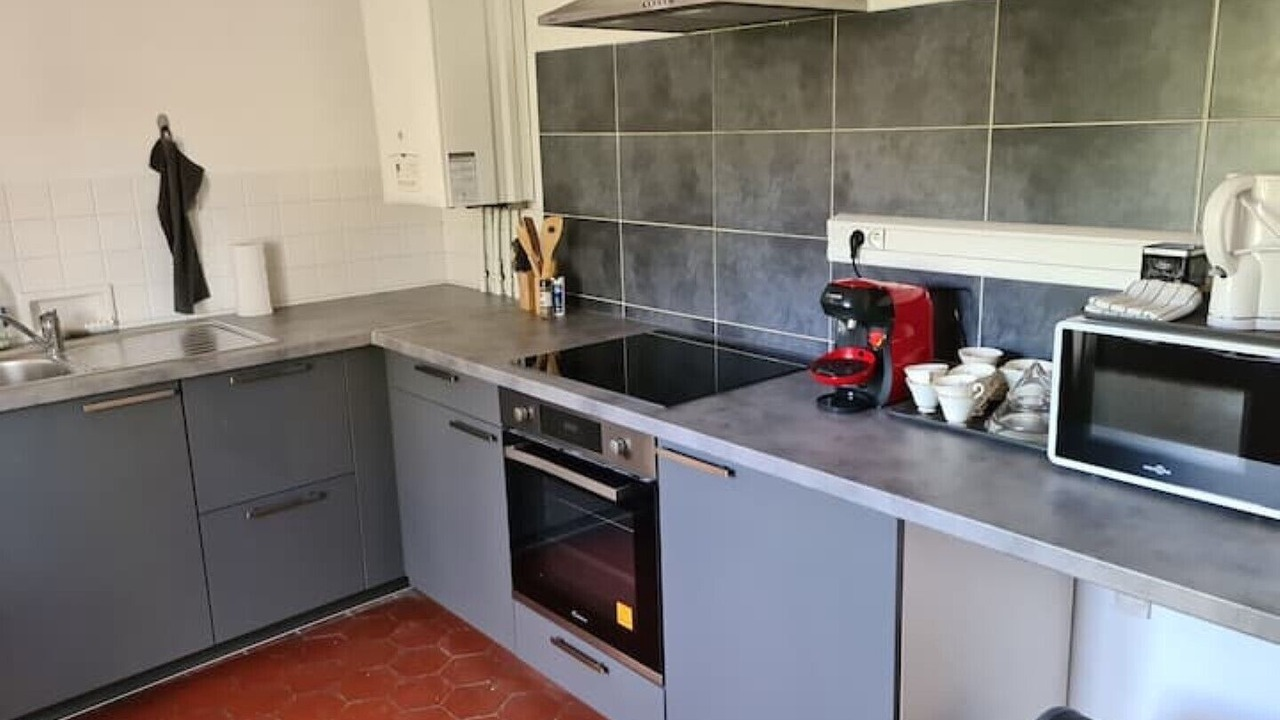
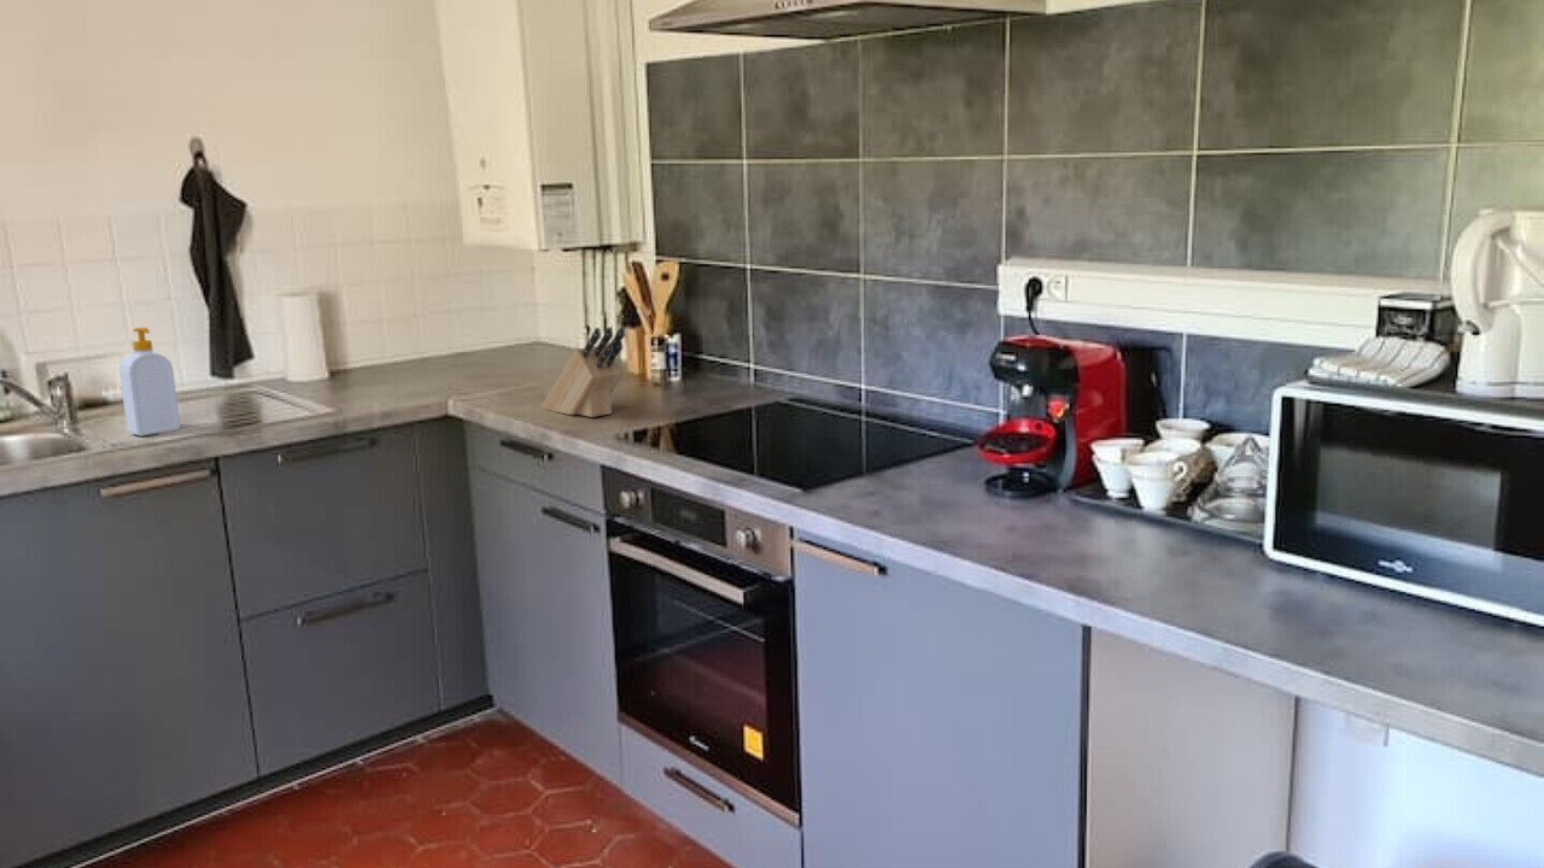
+ soap bottle (147, 380)
+ knife block (585, 368)
